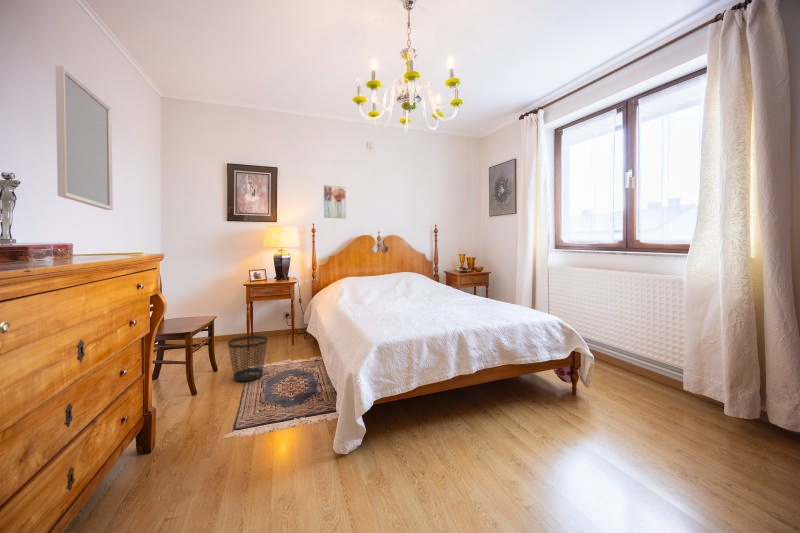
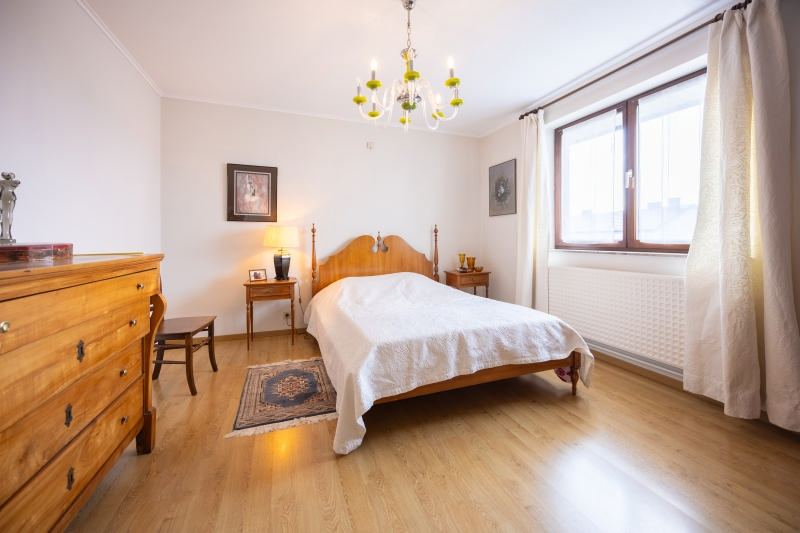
- wall art (334, 201)
- home mirror (87, 146)
- wastebasket (248, 359)
